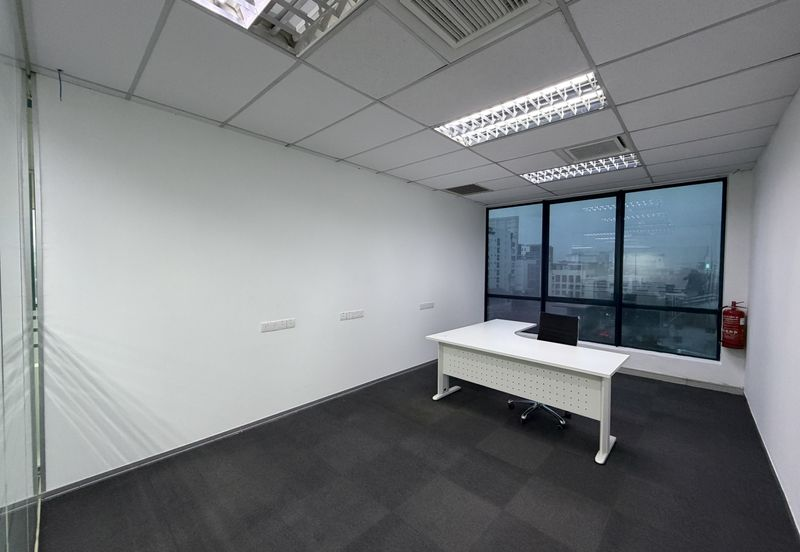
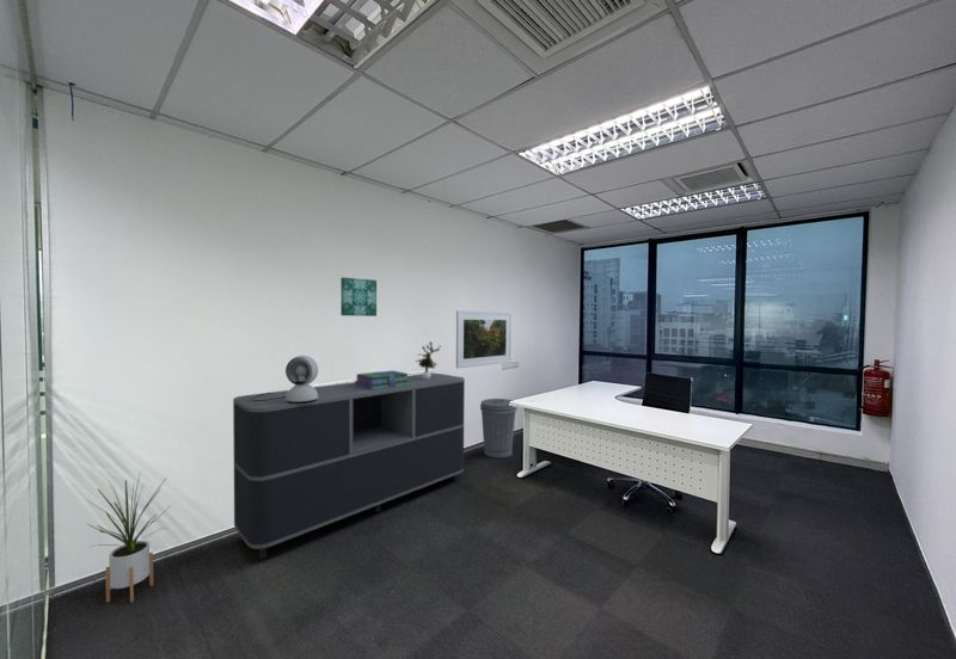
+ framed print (485, 338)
+ house plant (130, 534)
+ wall art (358, 297)
+ stack of books (382, 378)
+ trash can (497, 425)
+ potted plant (429, 359)
+ sideboard (367, 445)
+ table lamp (287, 376)
